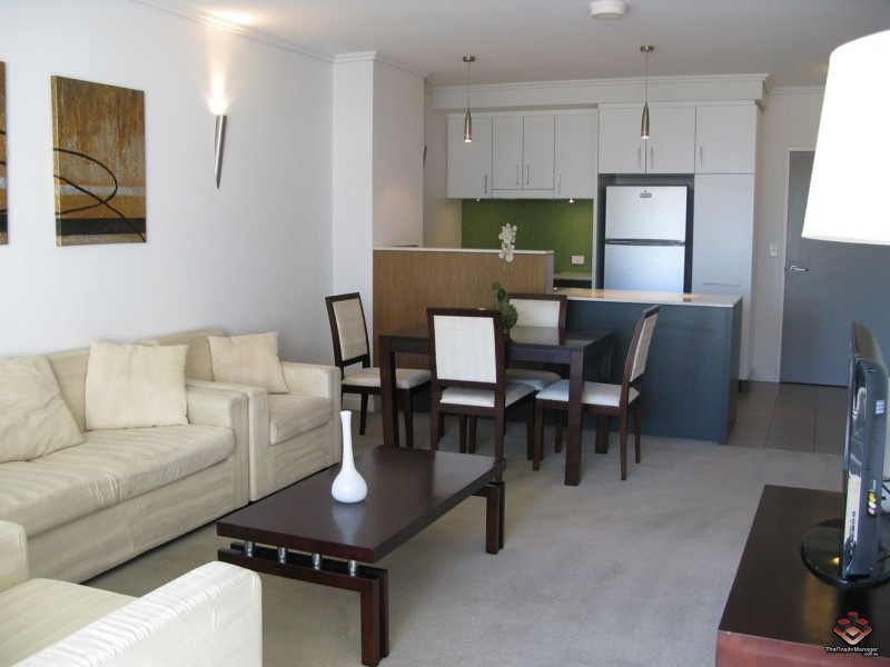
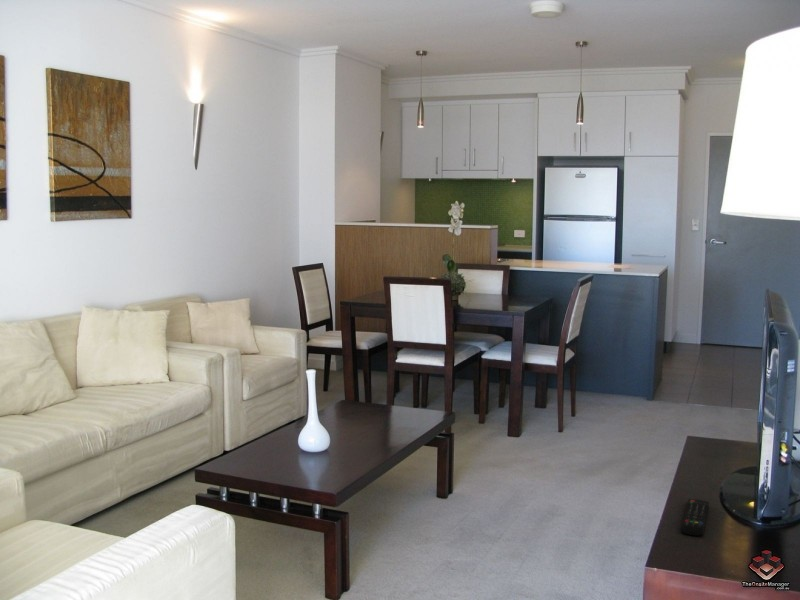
+ remote control (695, 516)
